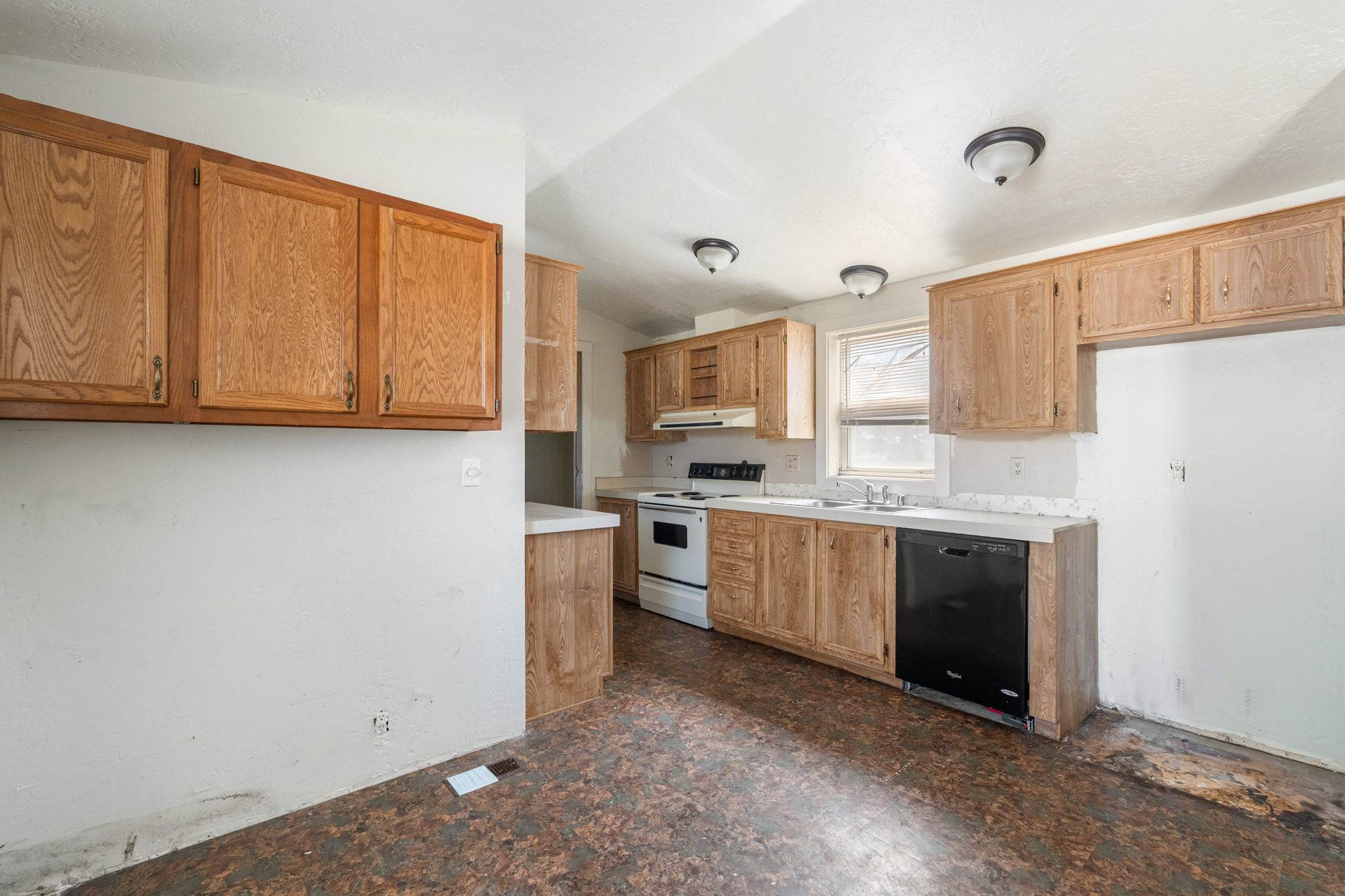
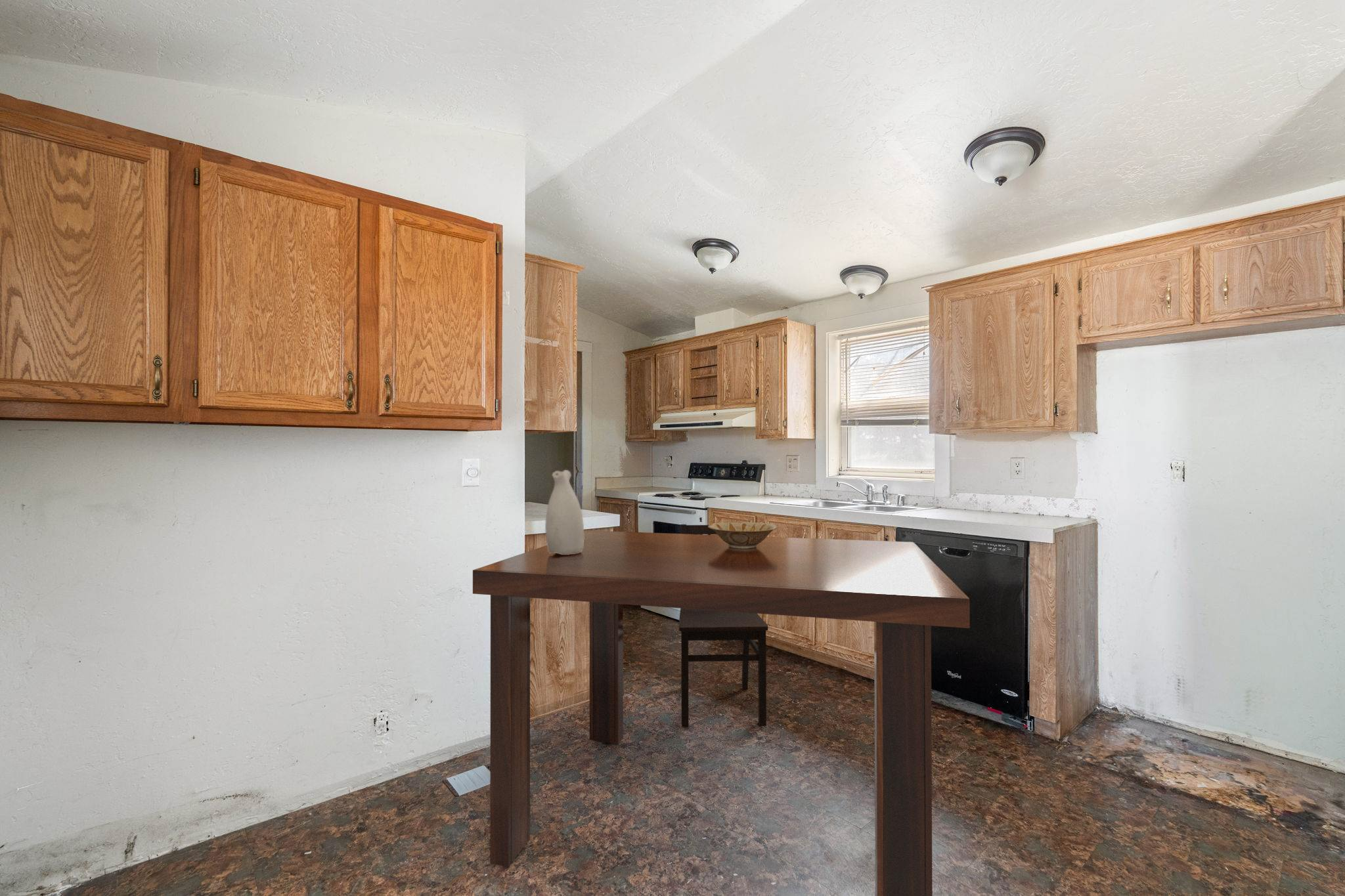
+ dining chair (718, 617)
+ vase (564, 511)
+ bowl (742, 535)
+ dining table (727, 611)
